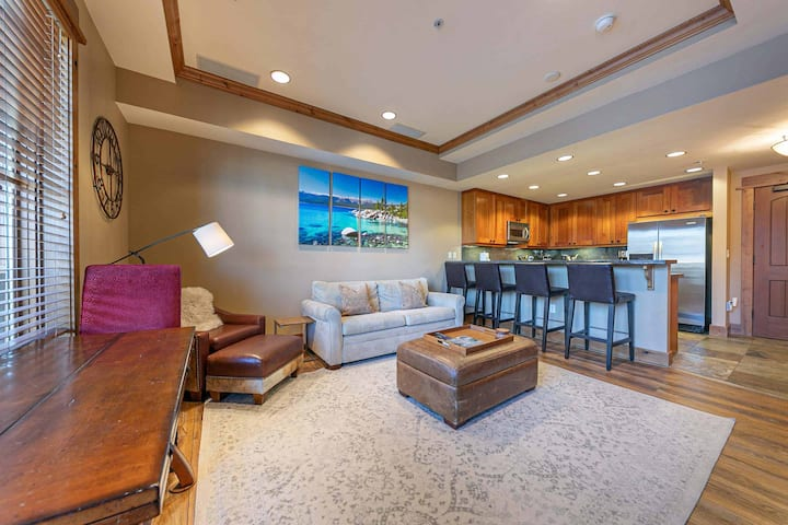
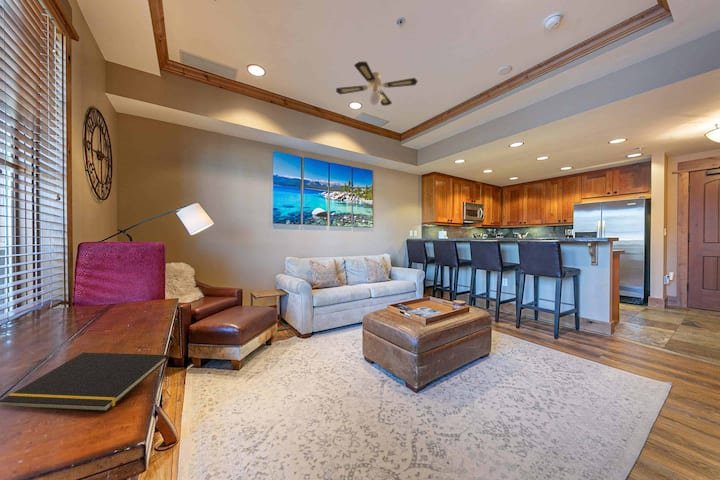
+ notepad (93, 377)
+ ceiling fan (375, 89)
